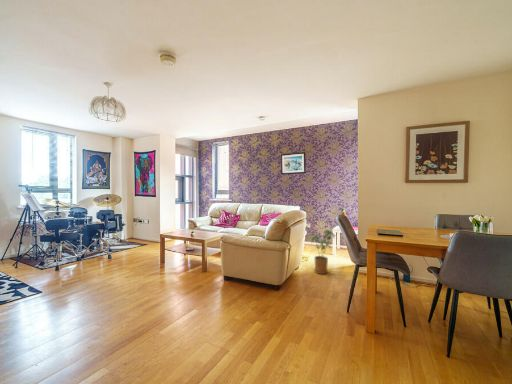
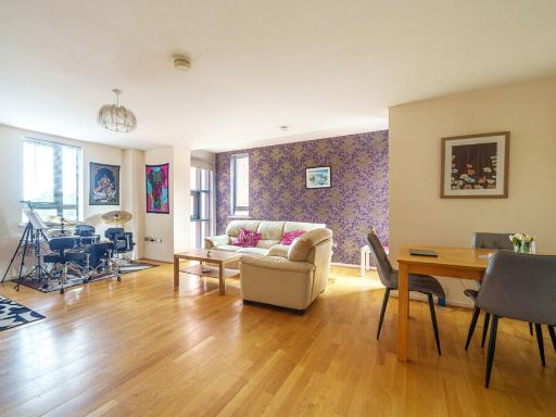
- house plant (322, 249)
